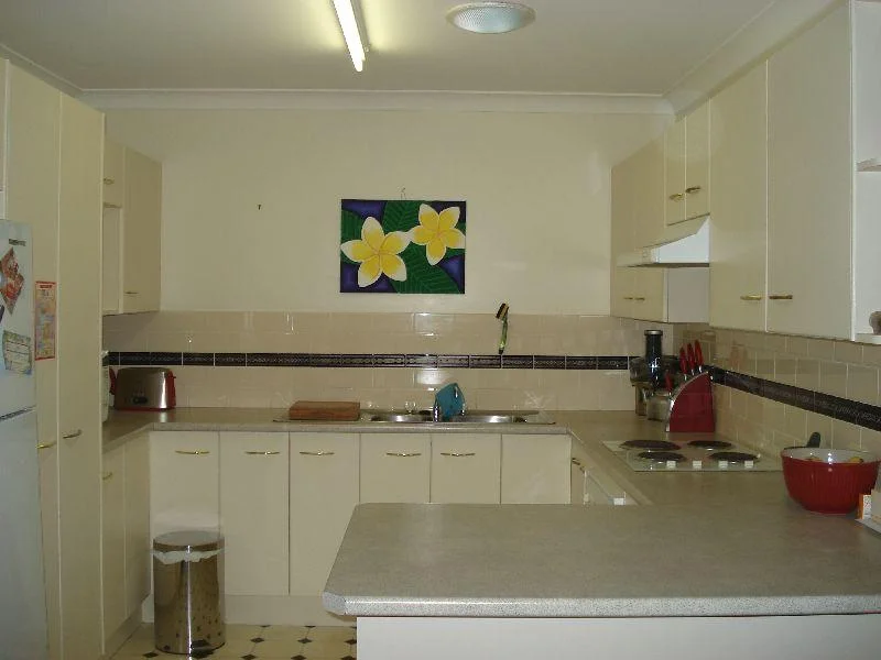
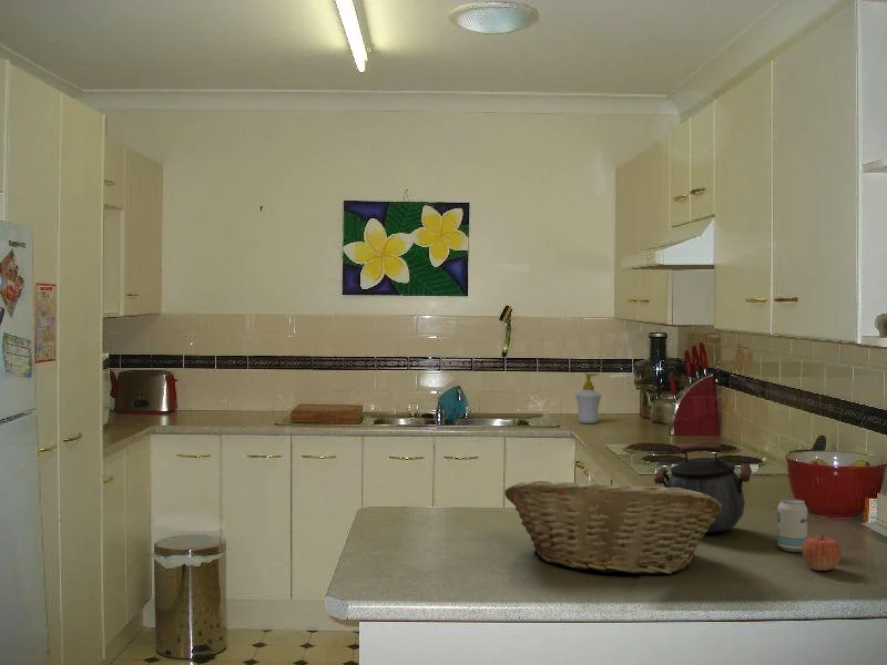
+ kettle (702, 487)
+ beverage can (792, 524)
+ fruit basket (610, 516)
+ apple (820, 551)
+ soap bottle (588, 398)
